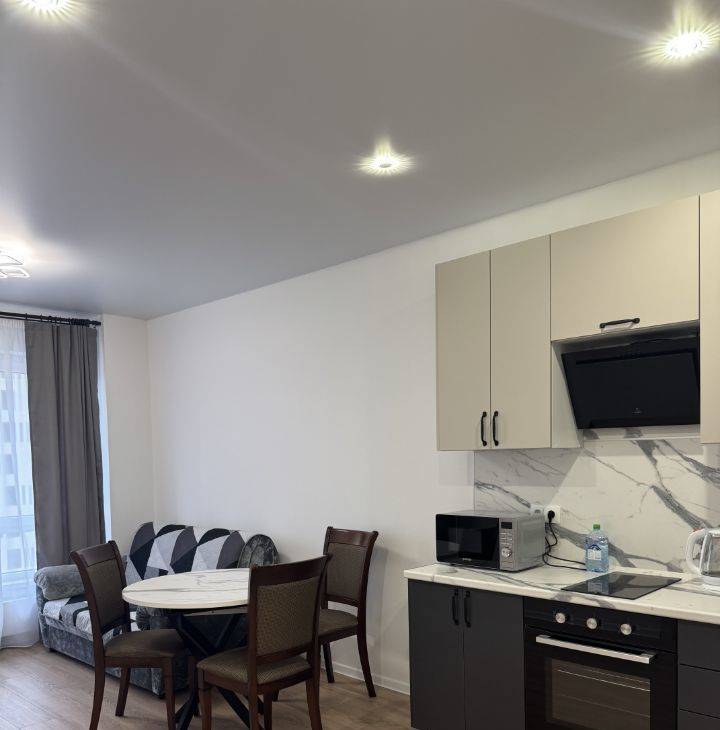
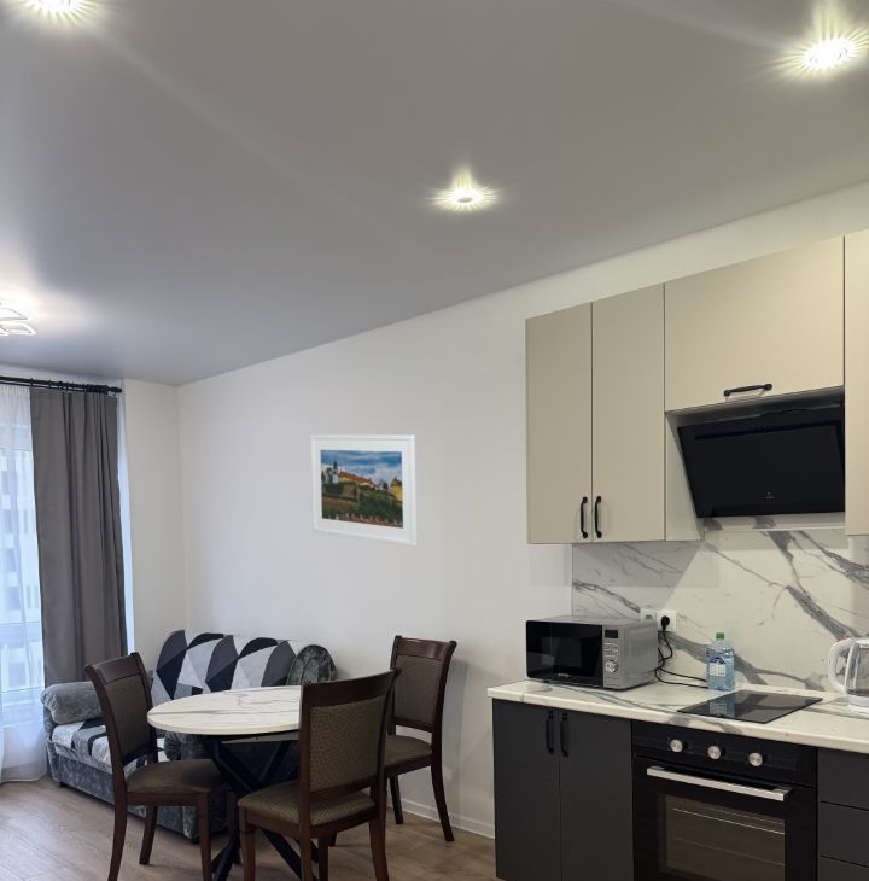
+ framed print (360, 486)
